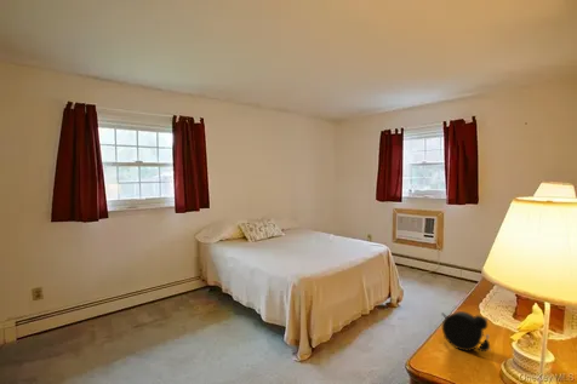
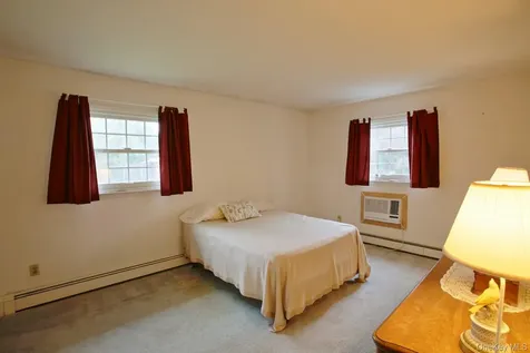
- alarm clock (464, 329)
